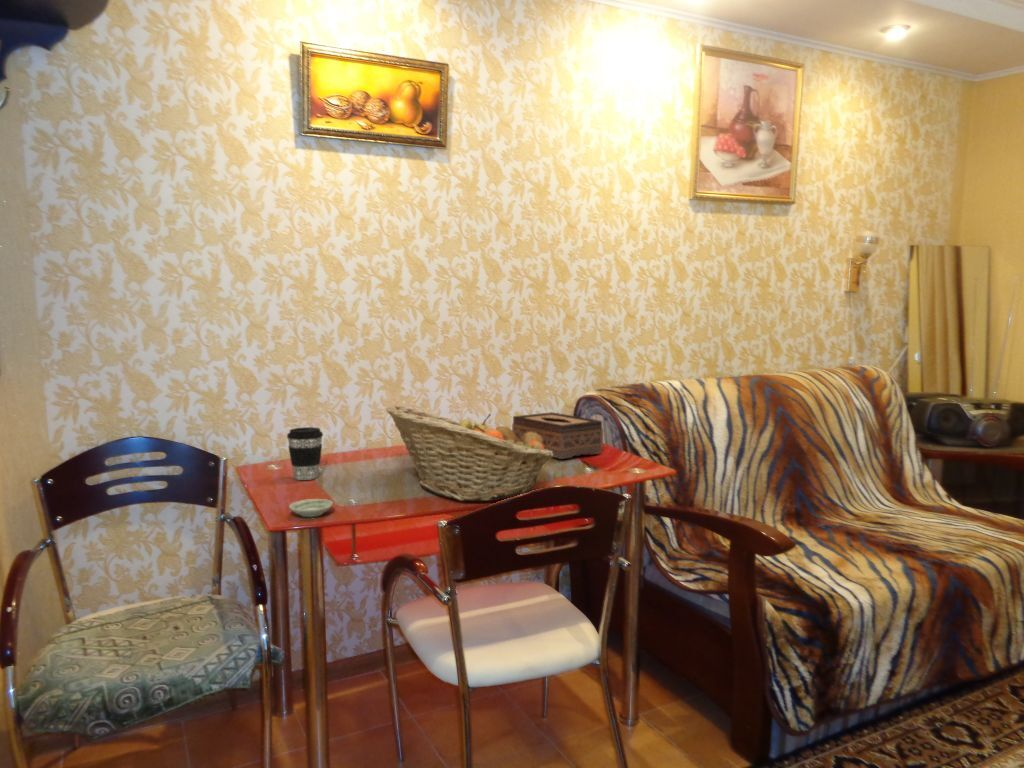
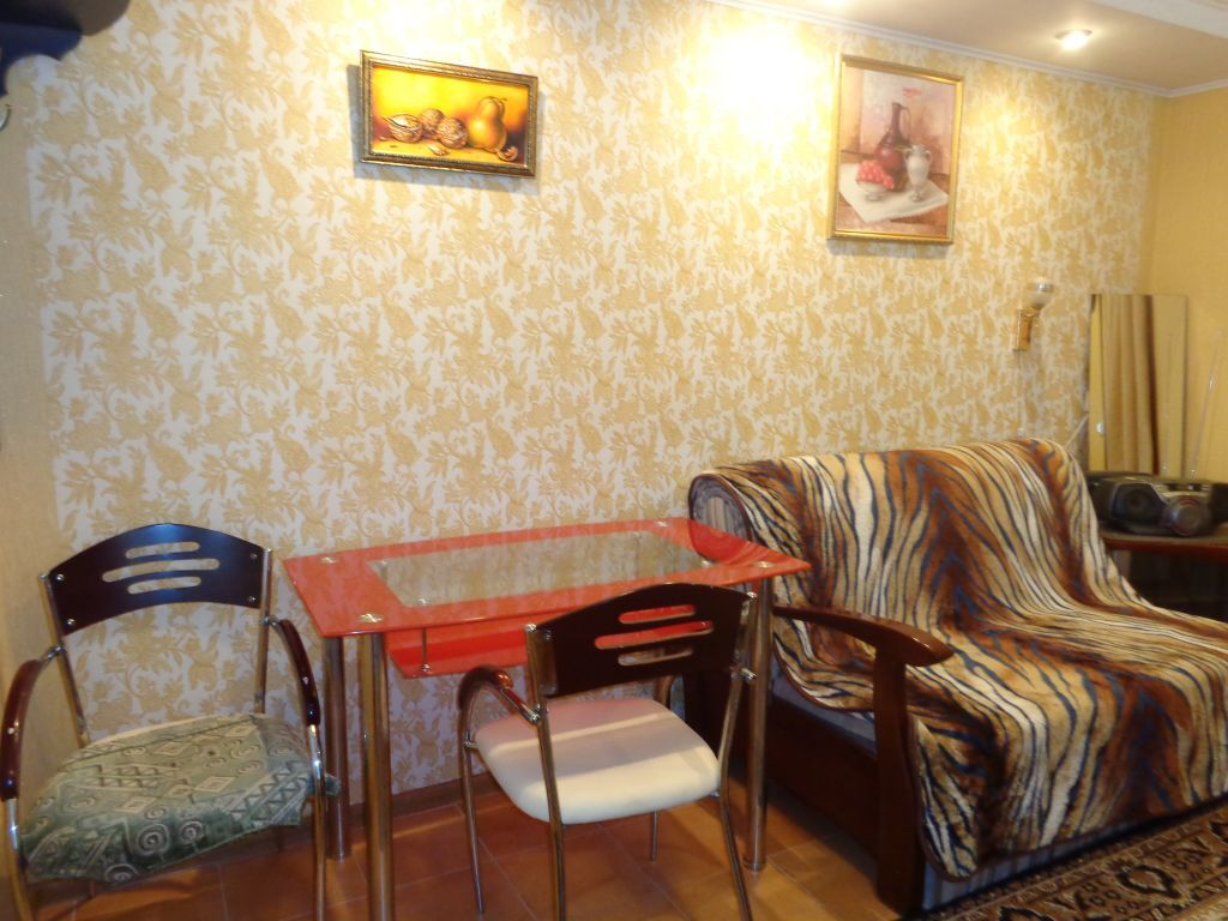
- saucer (311, 509)
- coffee cup (305, 453)
- fruit basket (467, 445)
- tissue box (556, 434)
